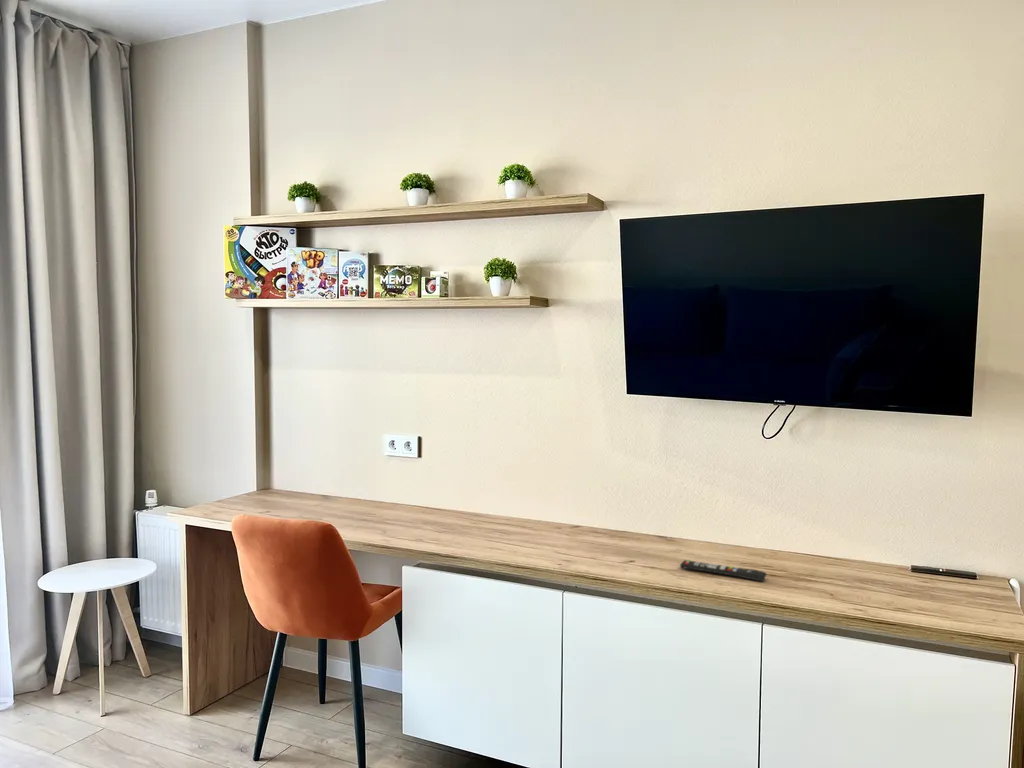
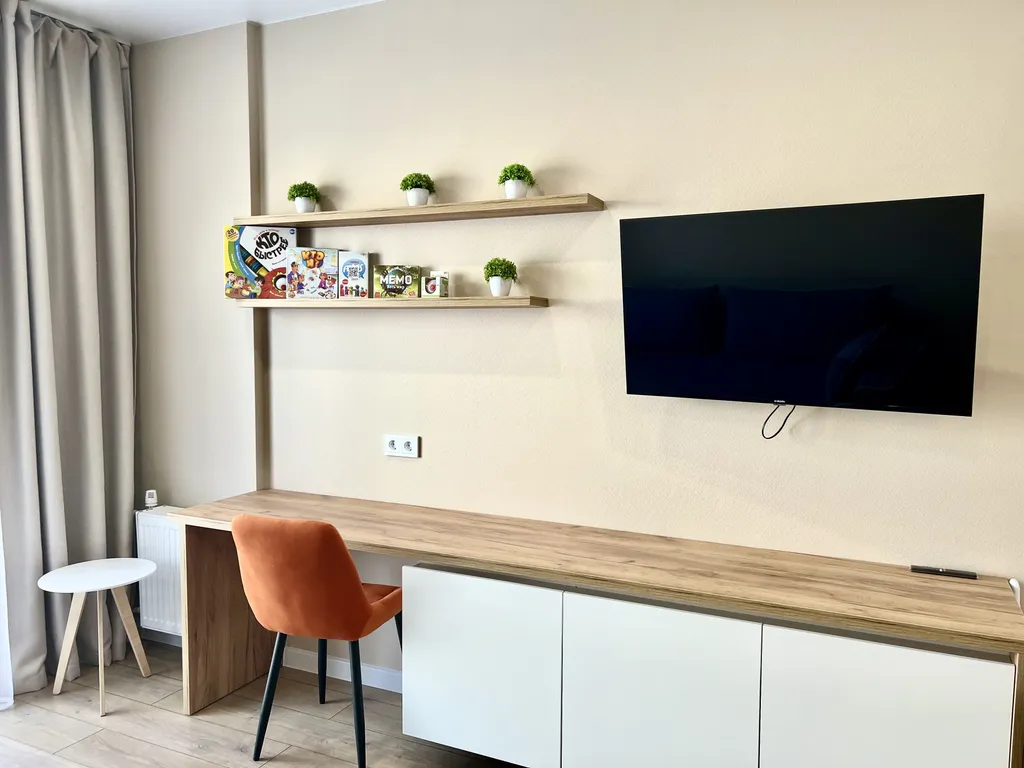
- remote control (722, 570)
